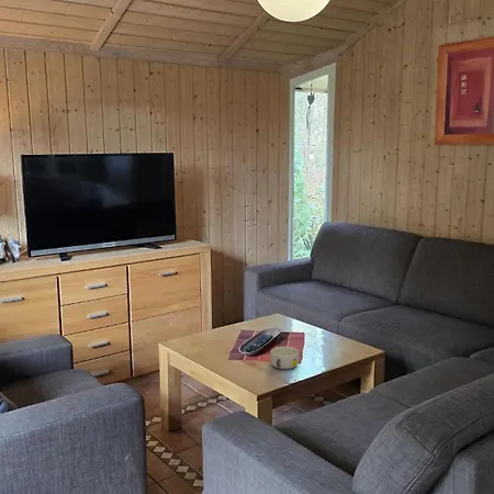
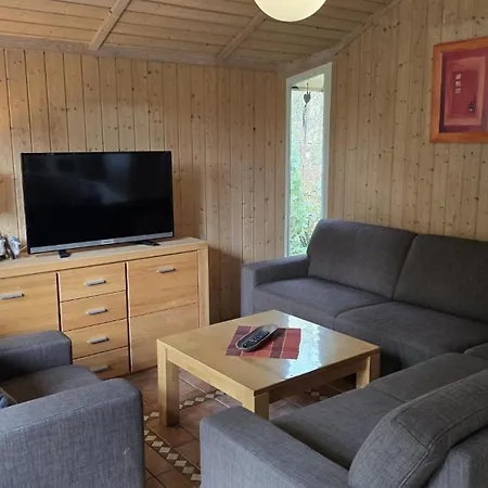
- bowl (283, 359)
